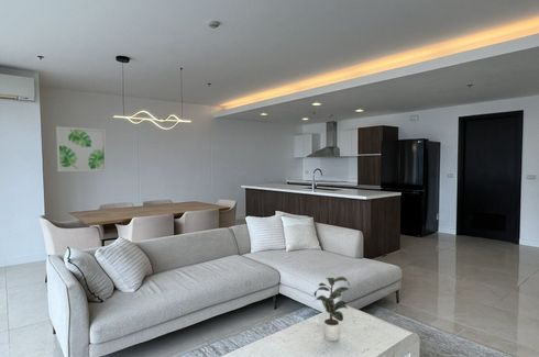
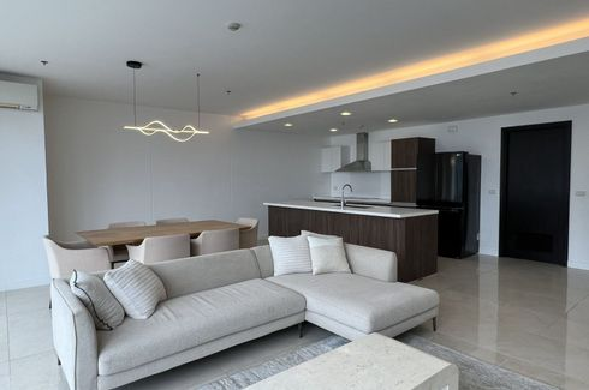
- potted plant (327, 305)
- wall art (81, 149)
